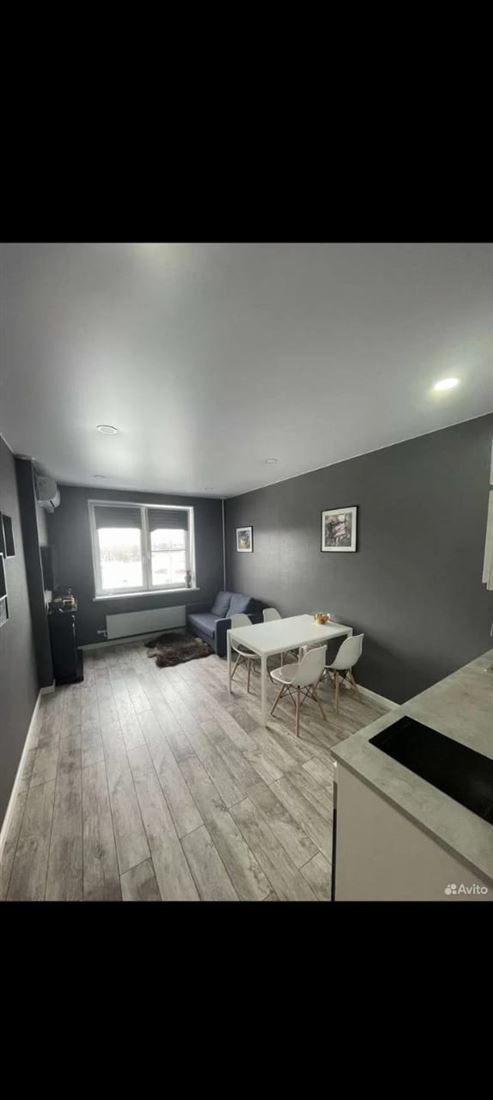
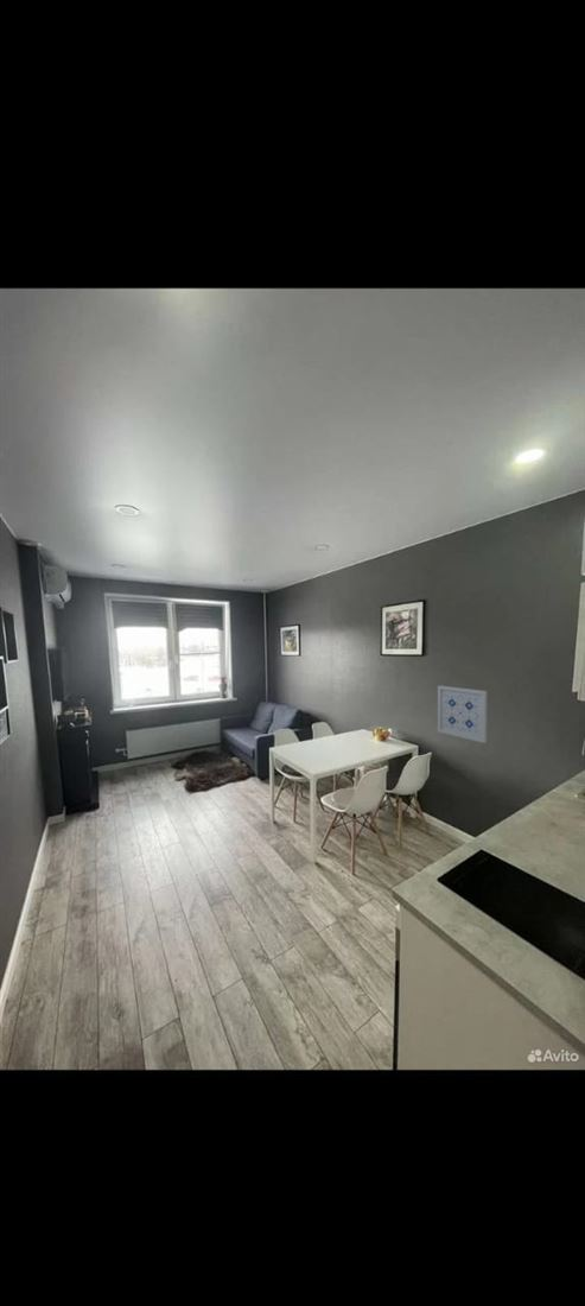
+ wall art (460, 712)
